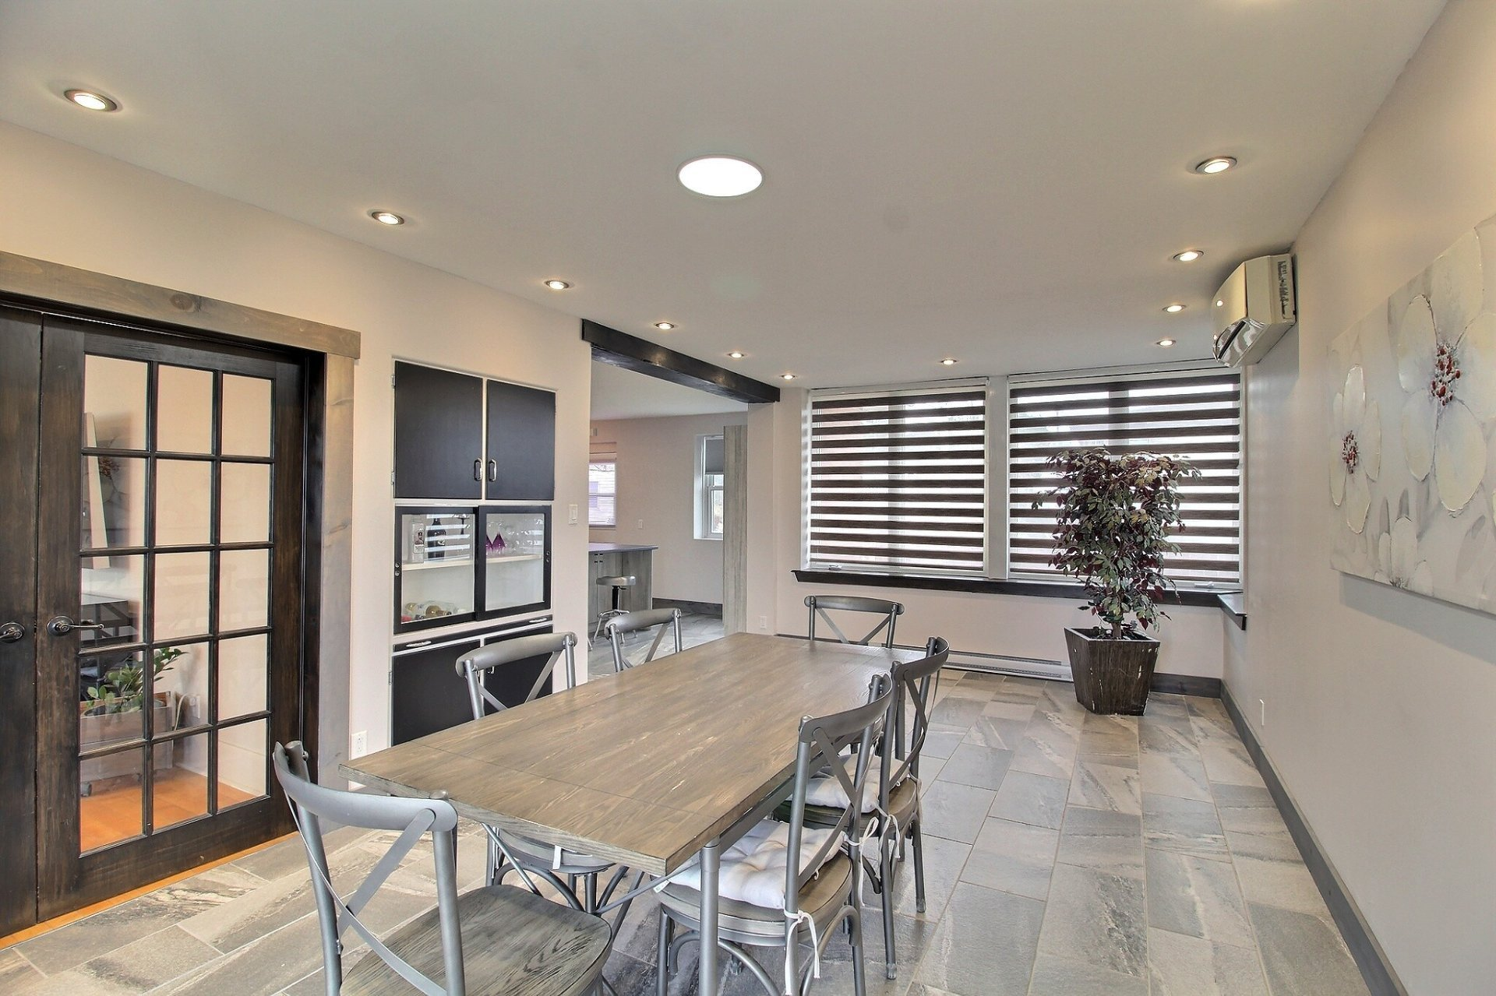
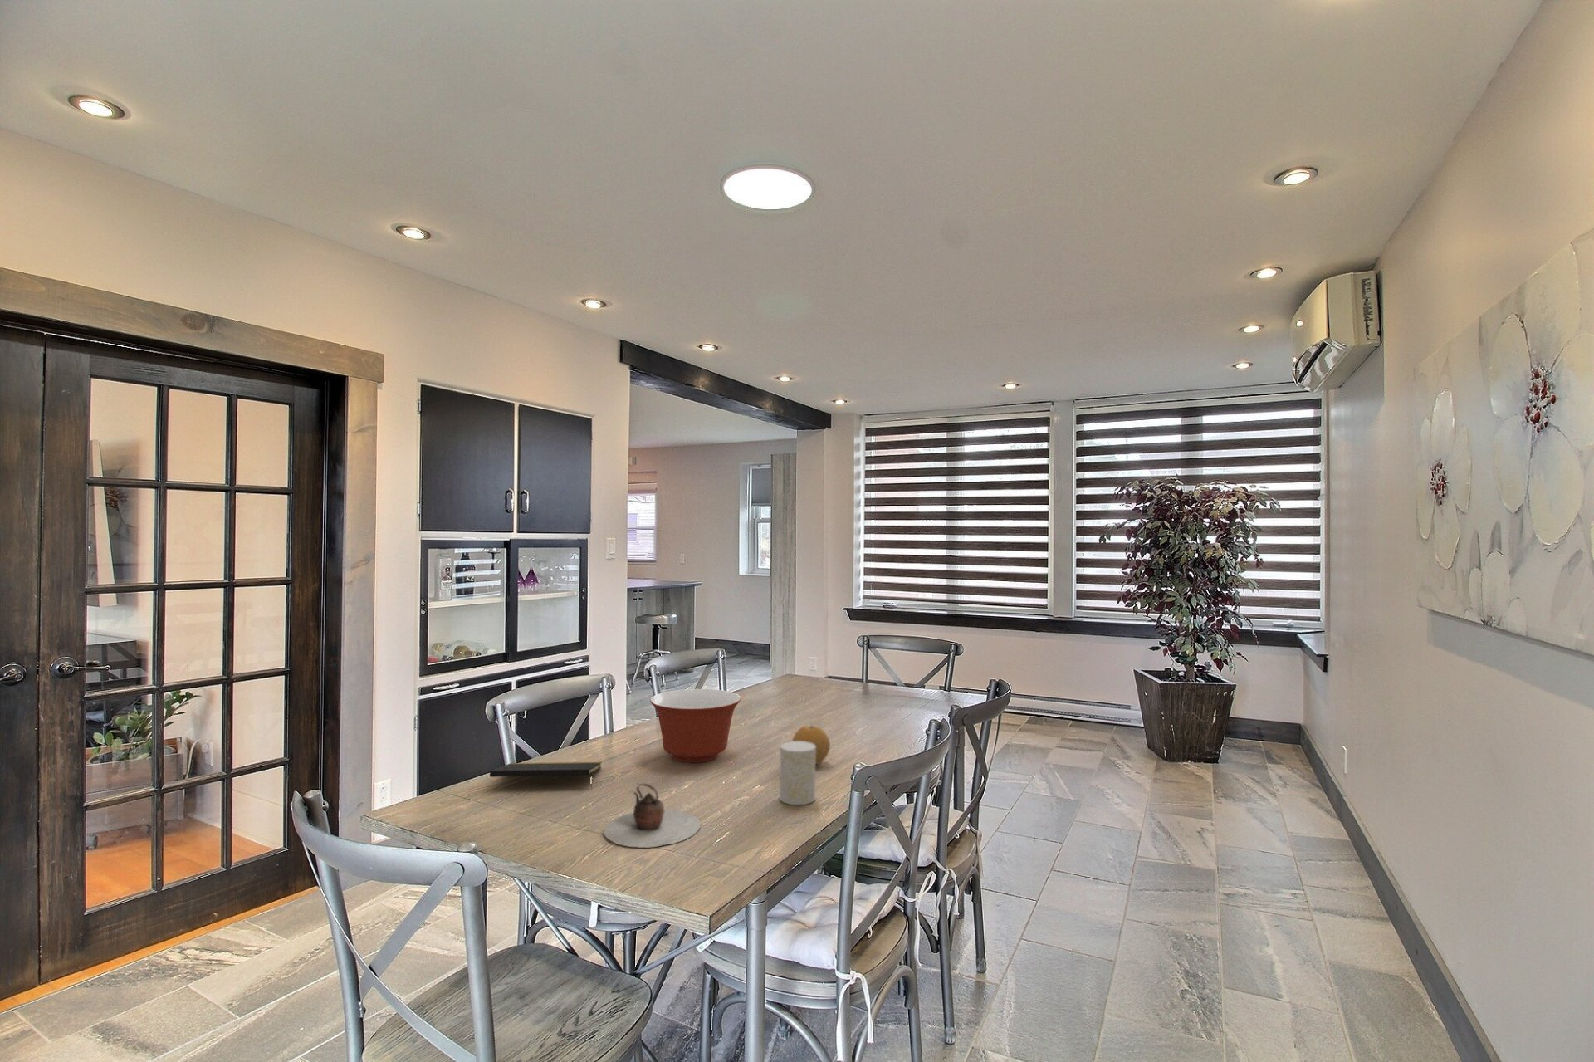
+ teapot (653, 806)
+ fruit (812, 743)
+ cup (796, 773)
+ mixing bowl (694, 727)
+ notepad (548, 769)
